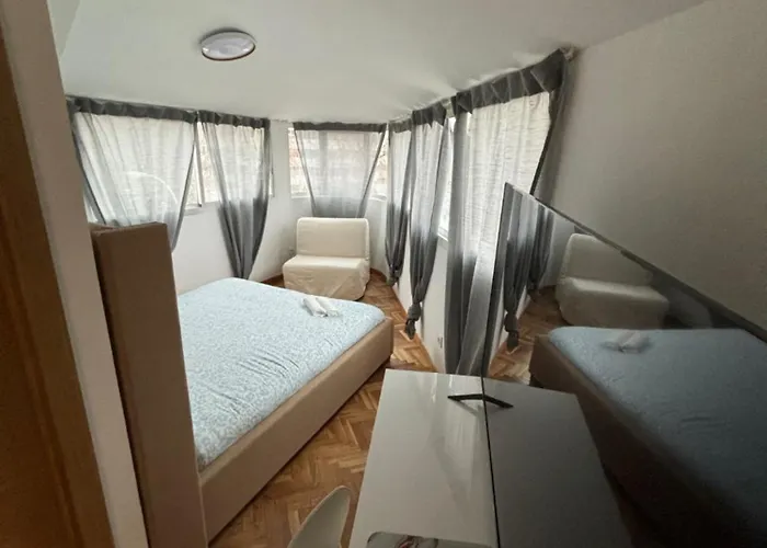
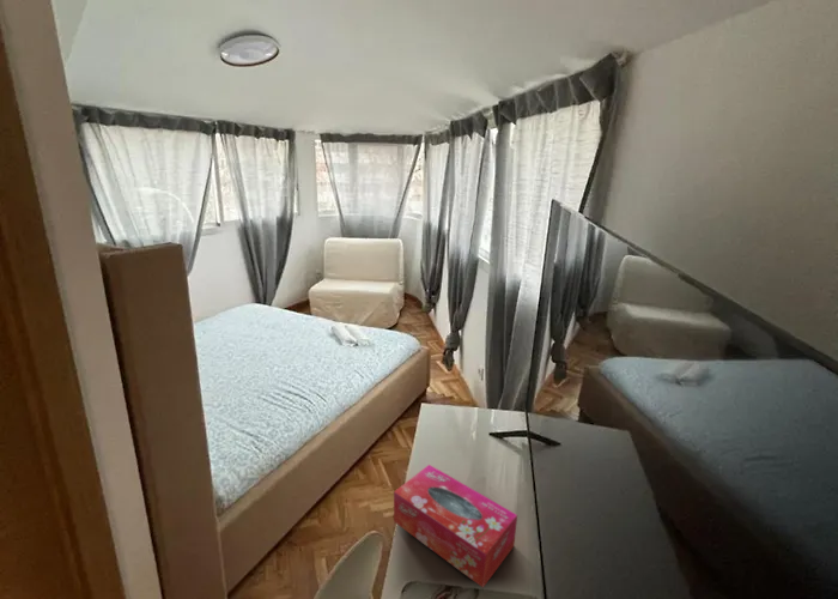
+ tissue box (453, 518)
